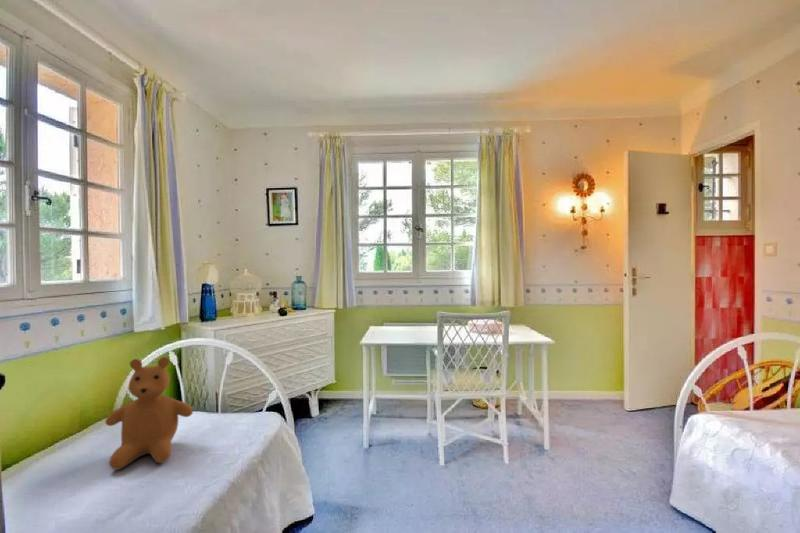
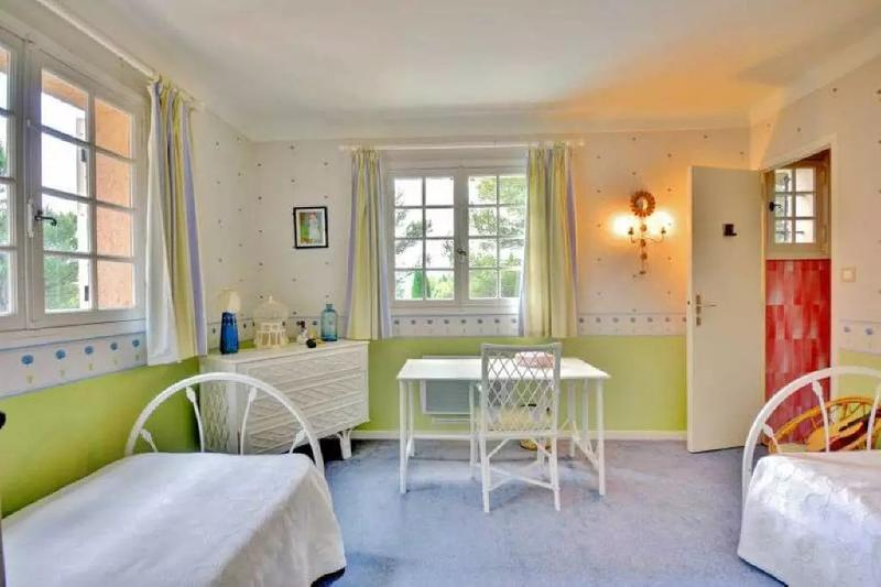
- teddy bear (146, 408)
